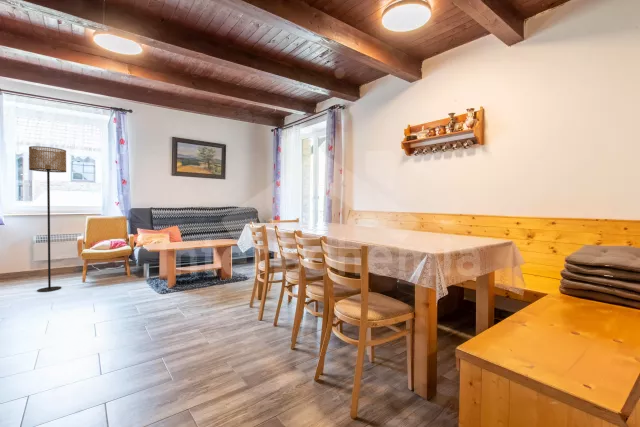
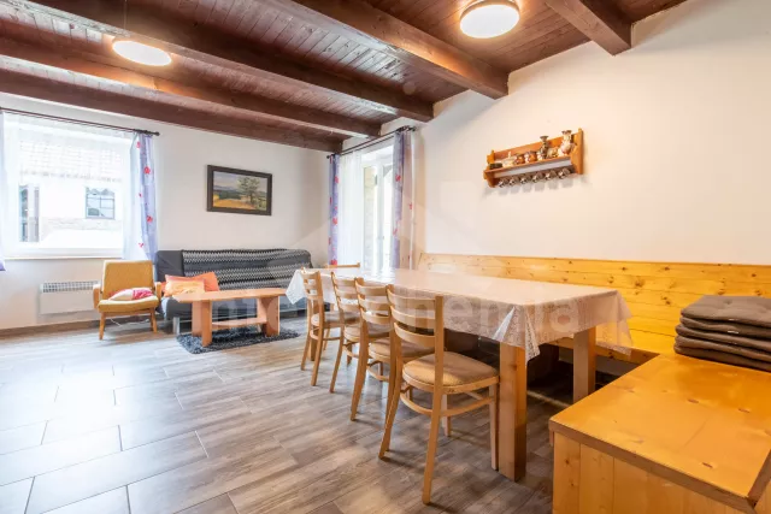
- floor lamp (48, 219)
